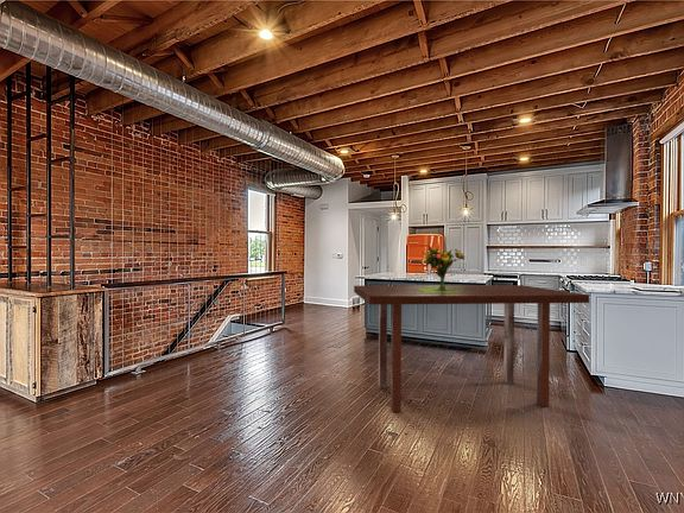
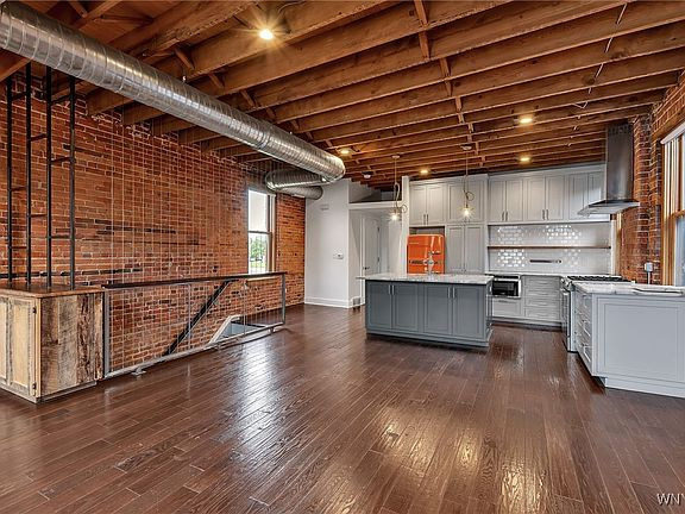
- bouquet (444, 267)
- dining table (457, 303)
